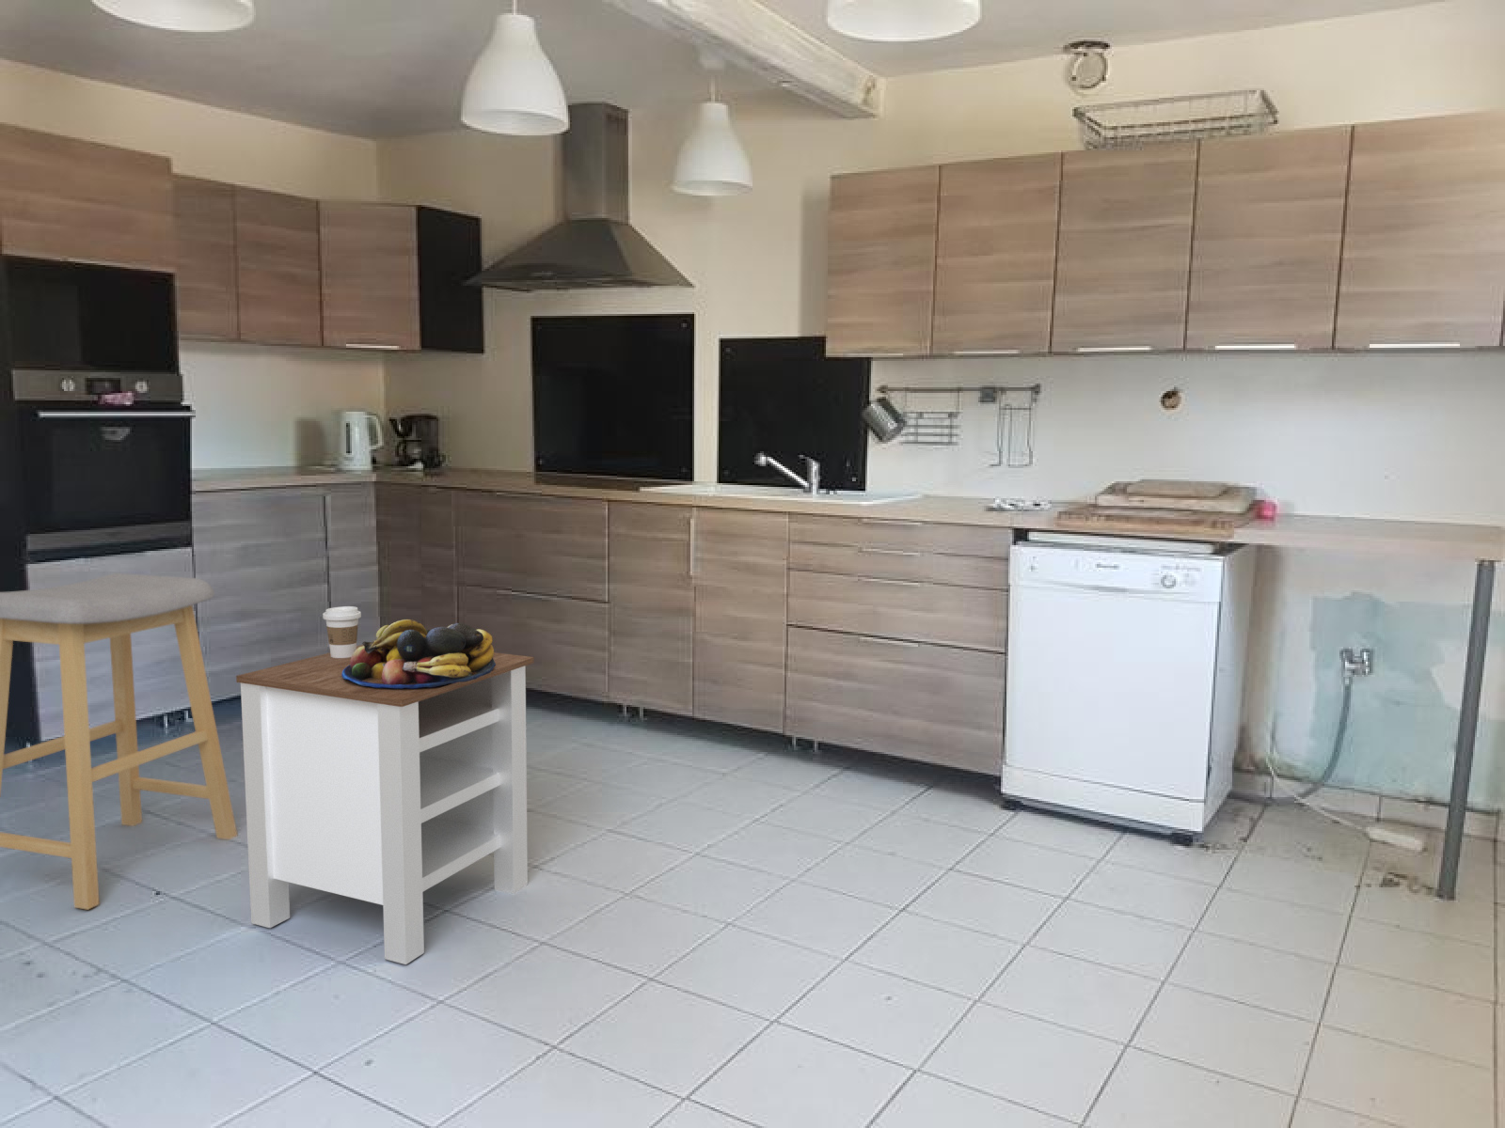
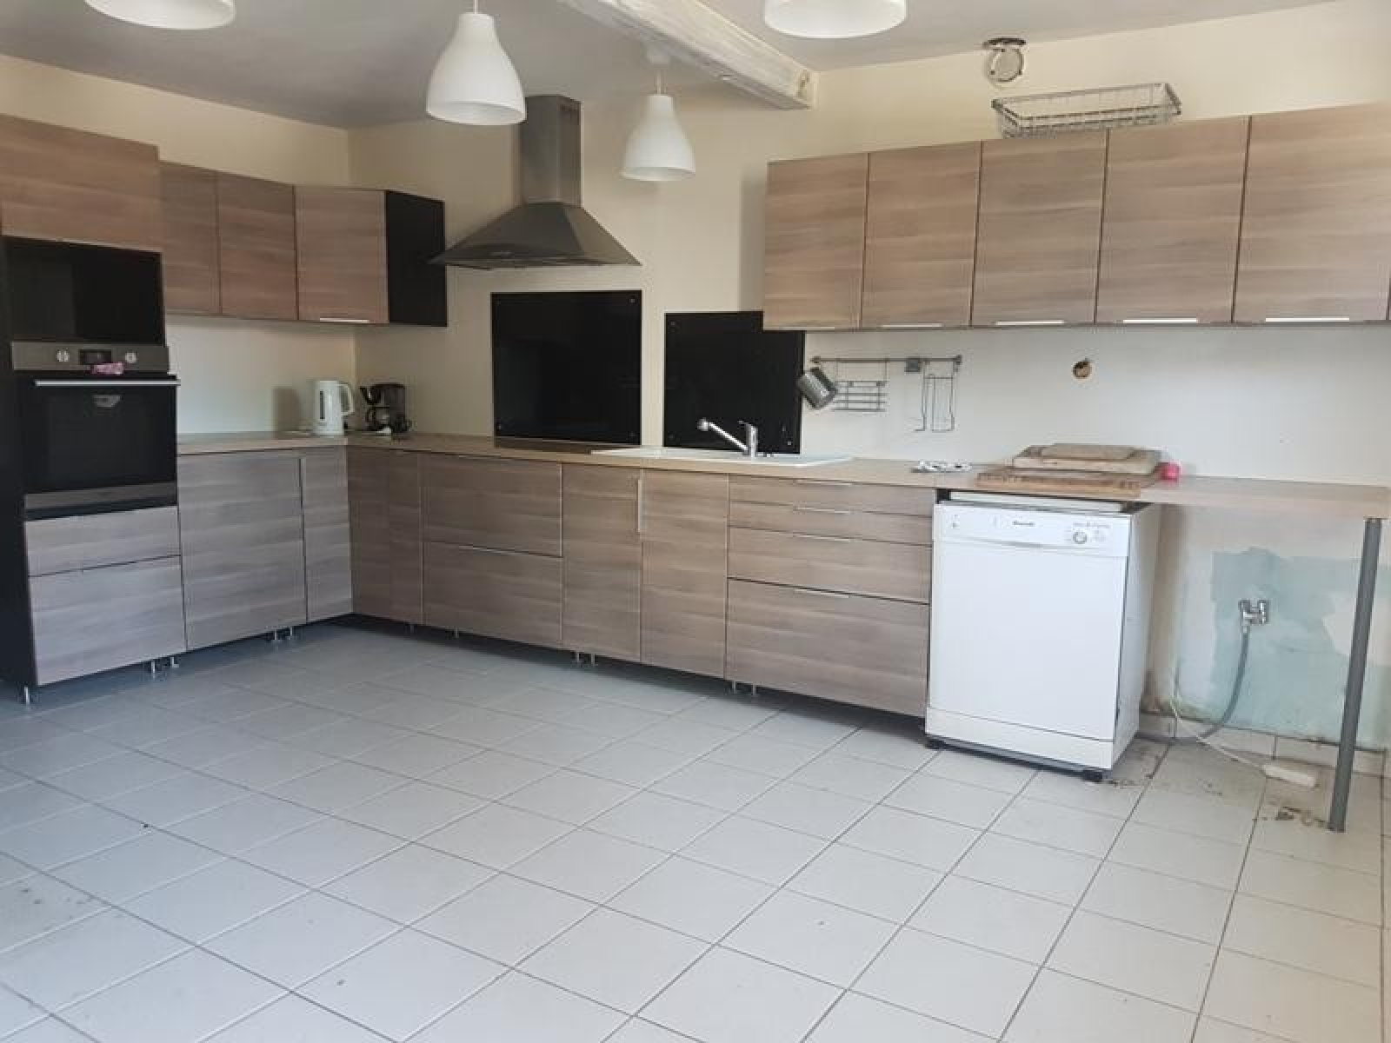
- fruit bowl (417, 643)
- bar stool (103, 725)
- coffee cup (342, 630)
- side table (395, 787)
